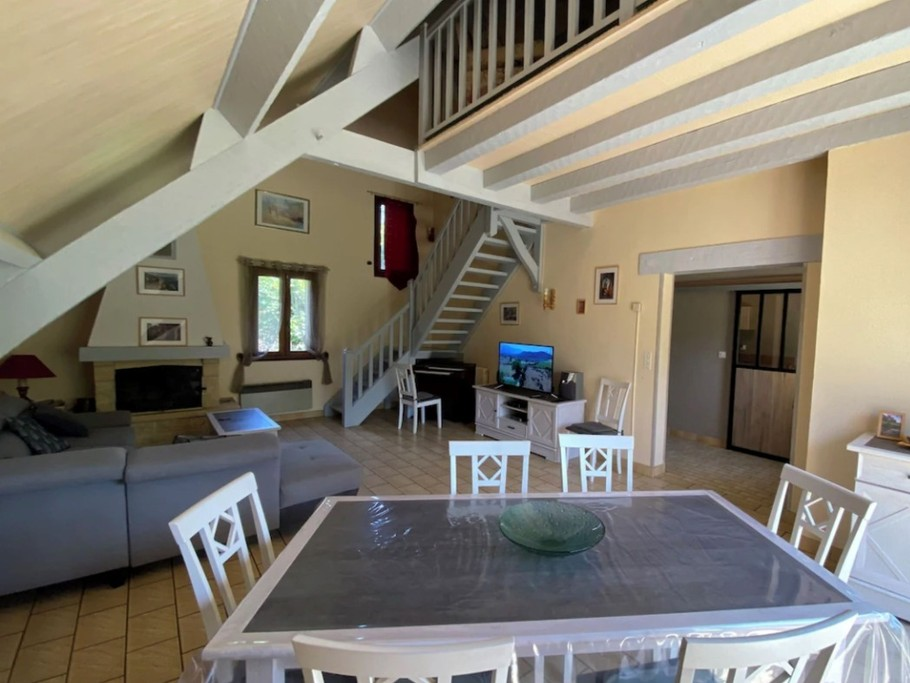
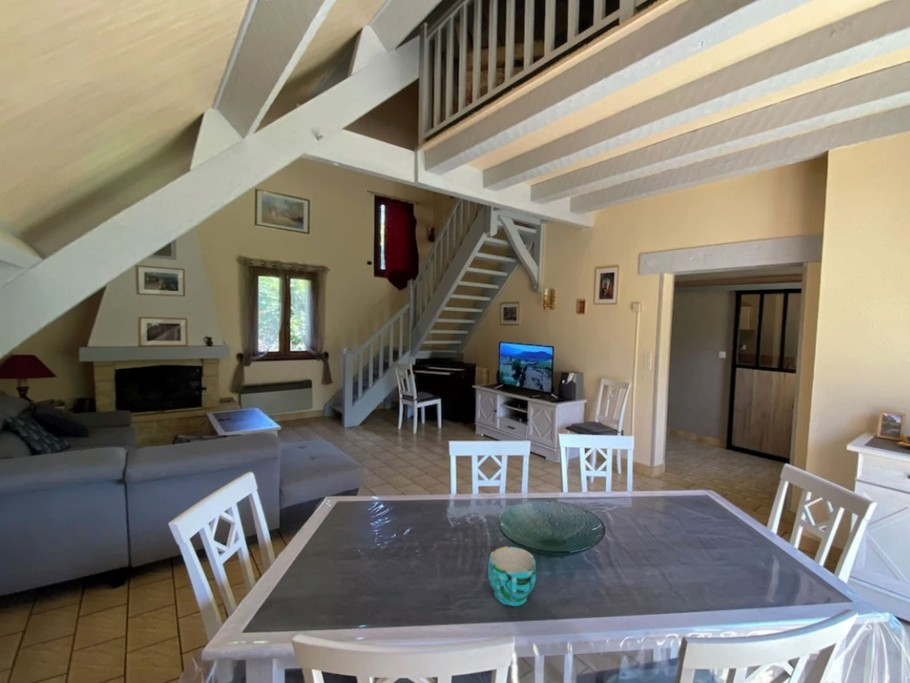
+ cup (513, 579)
